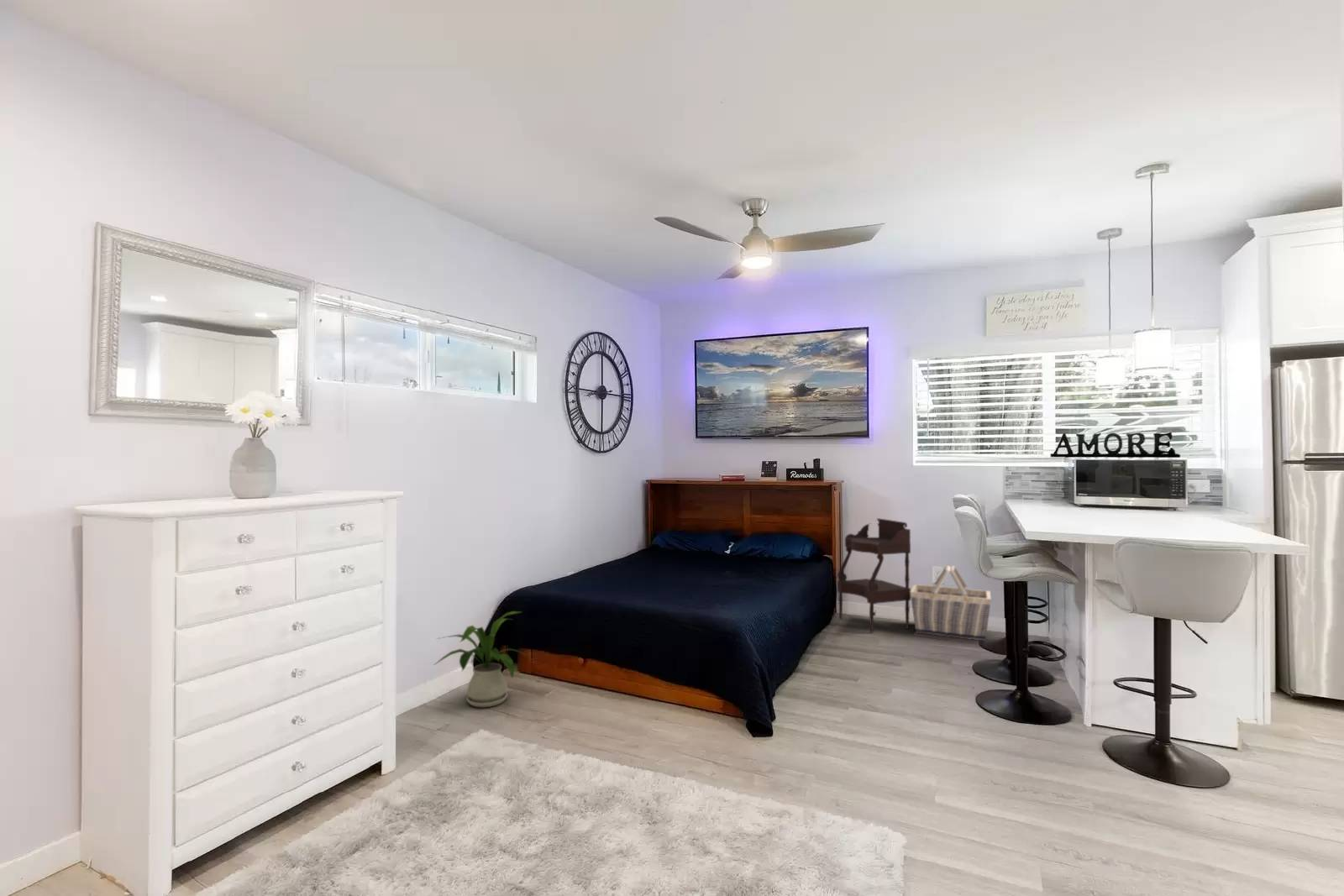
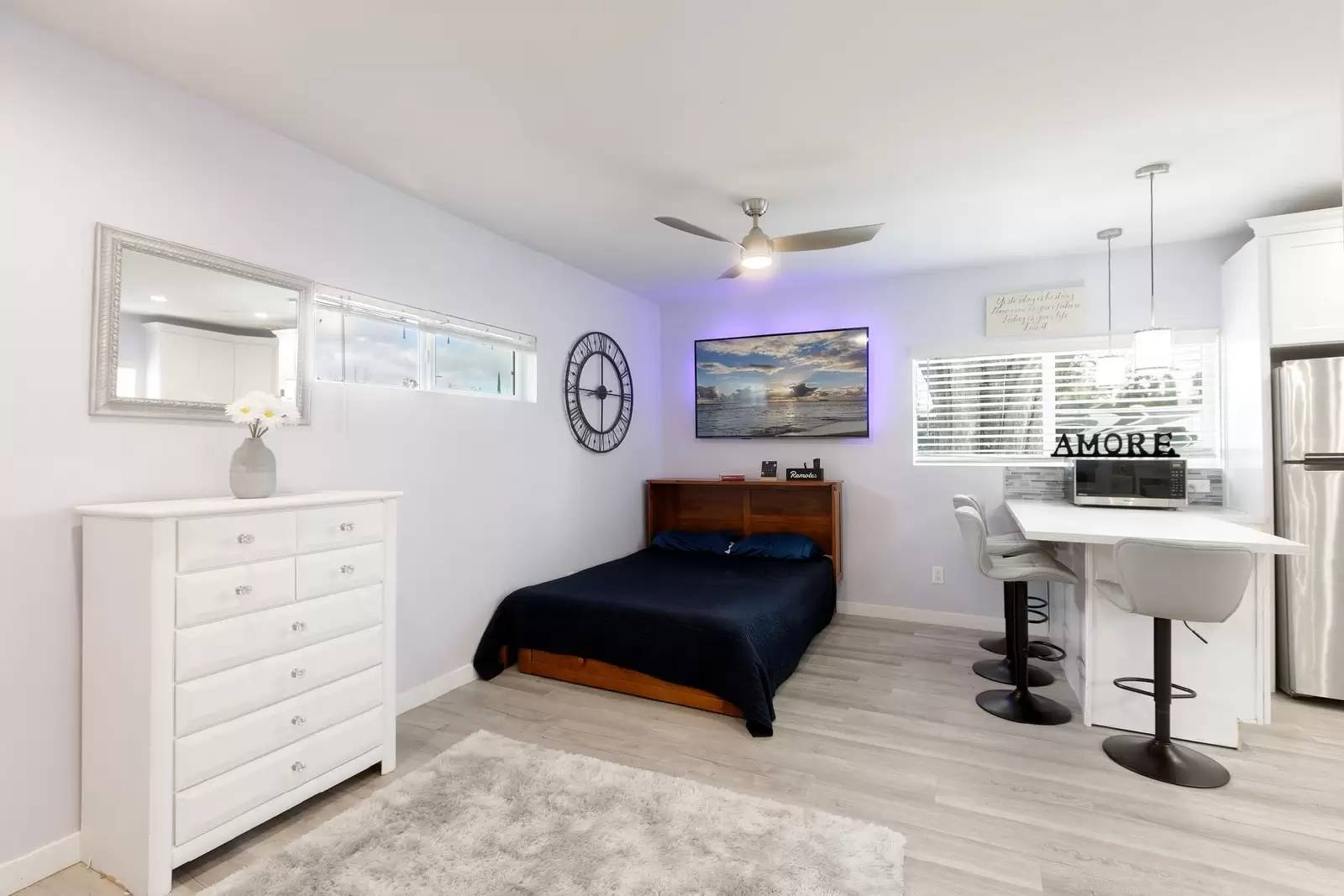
- basket (950, 599)
- side table (873, 573)
- house plant (482, 653)
